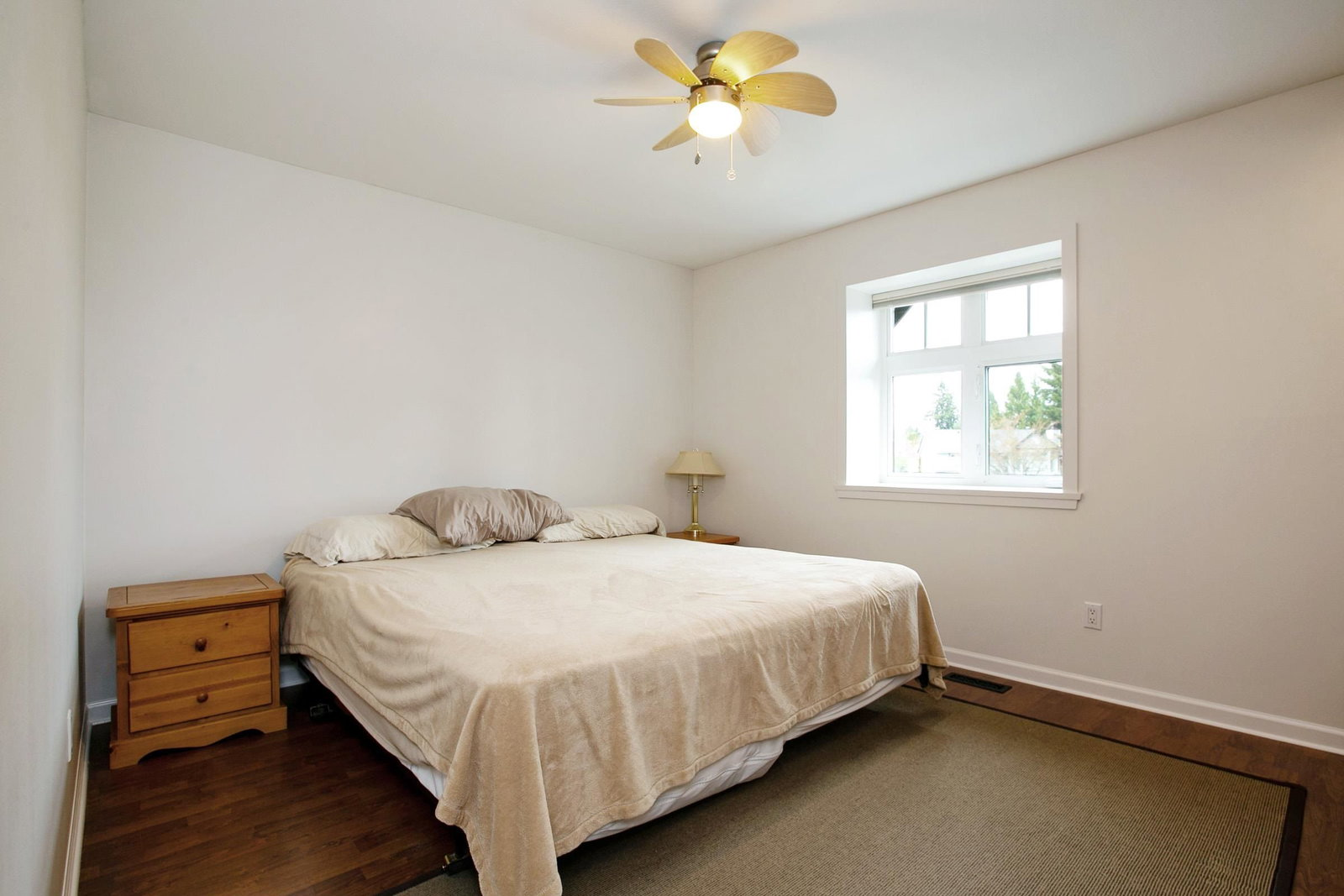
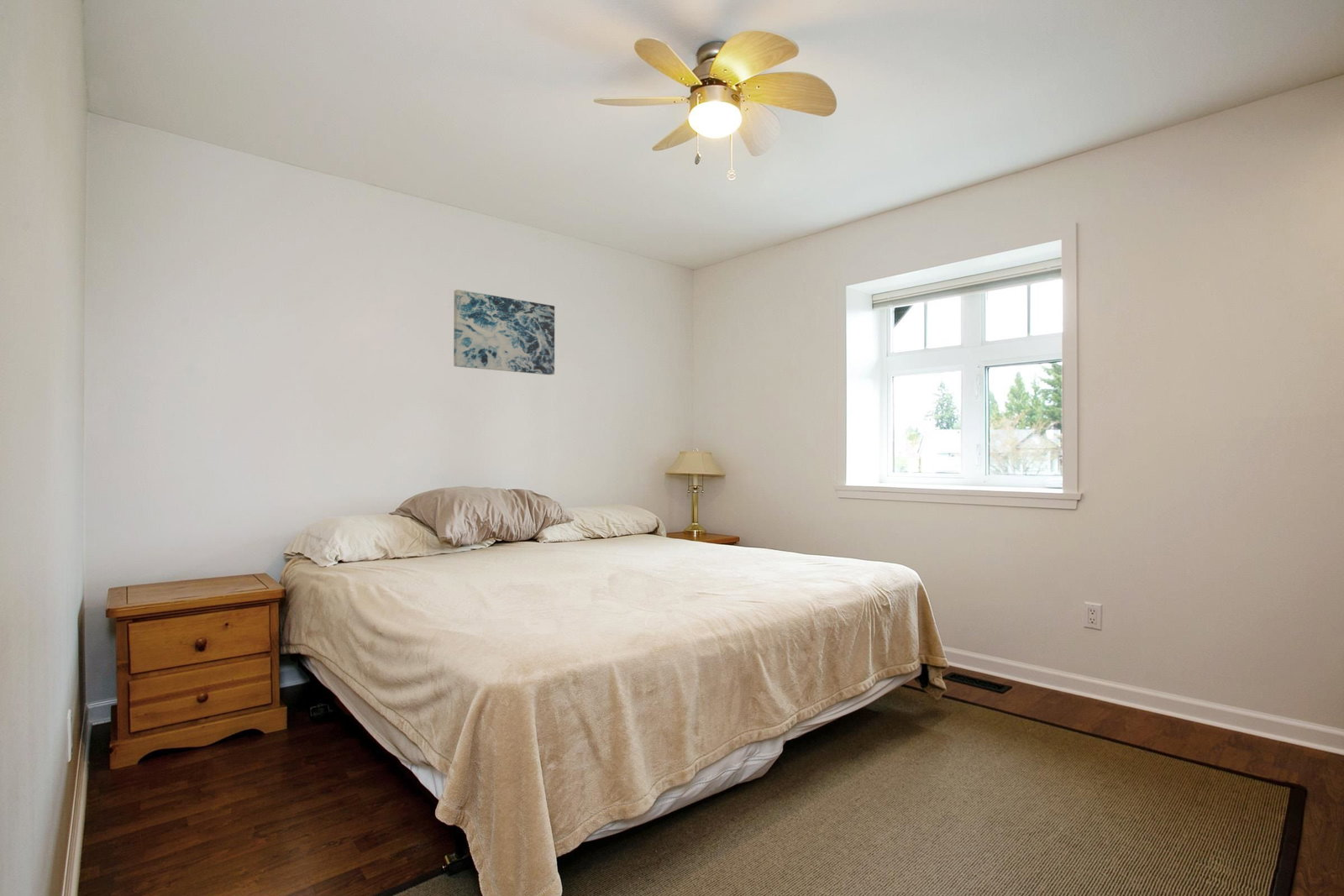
+ wall art (507, 334)
